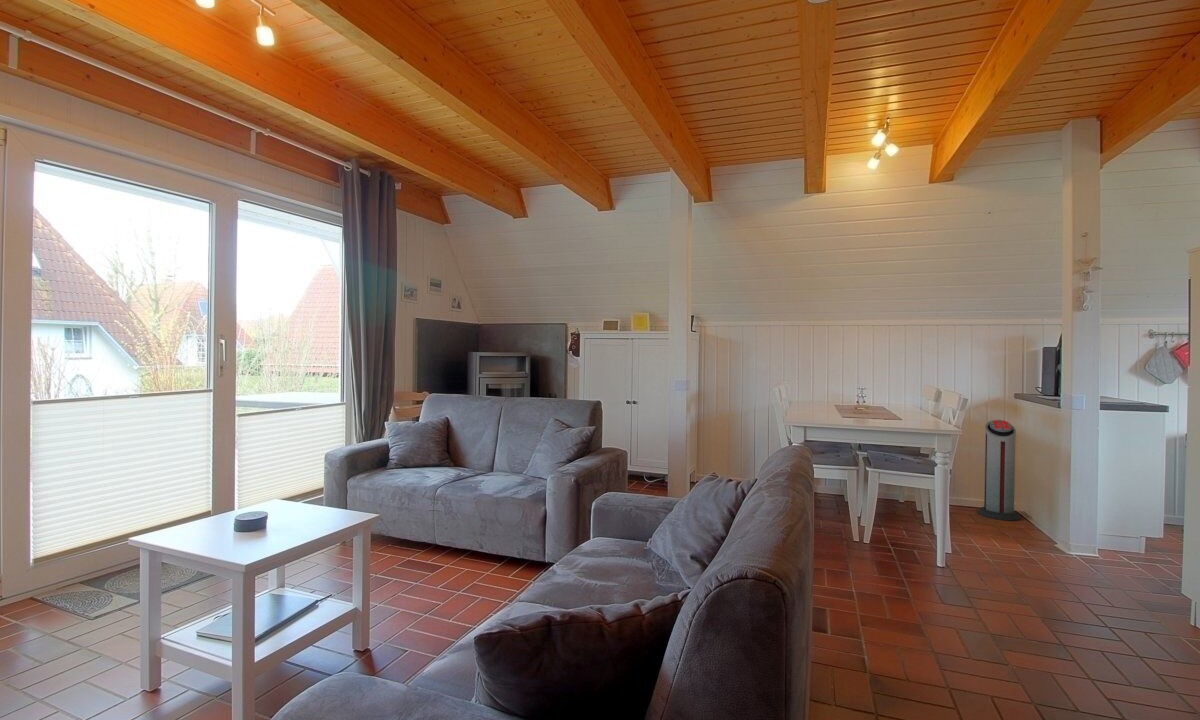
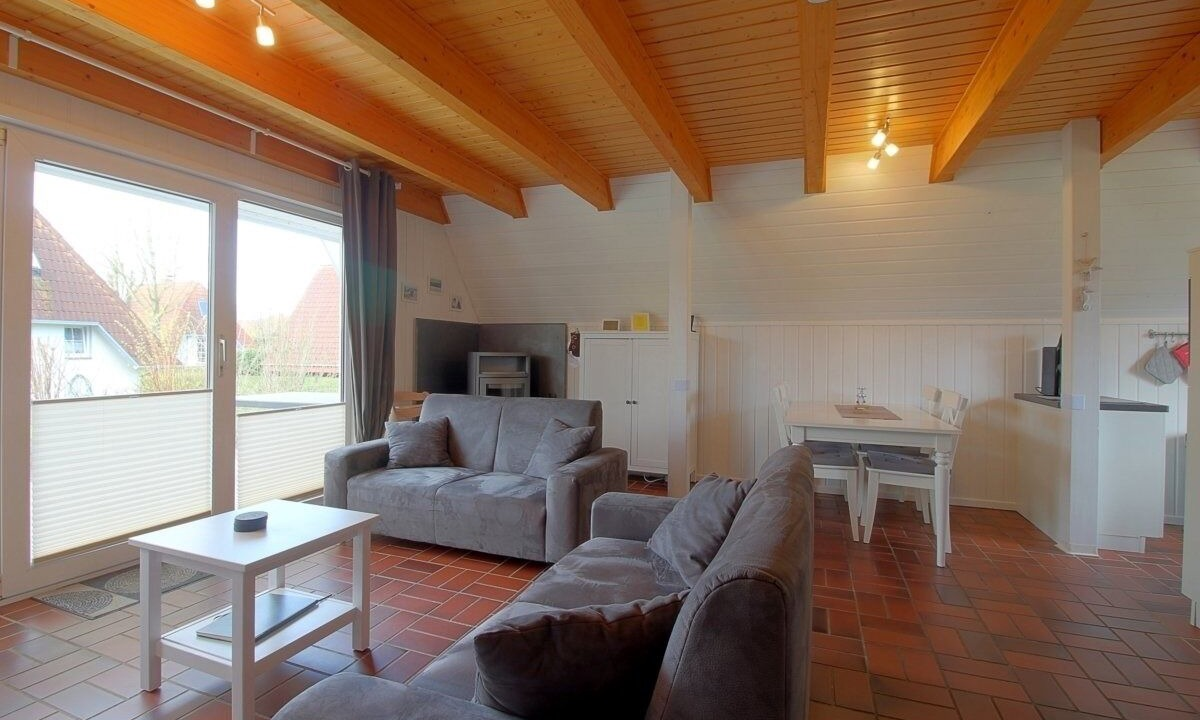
- air purifier (999, 467)
